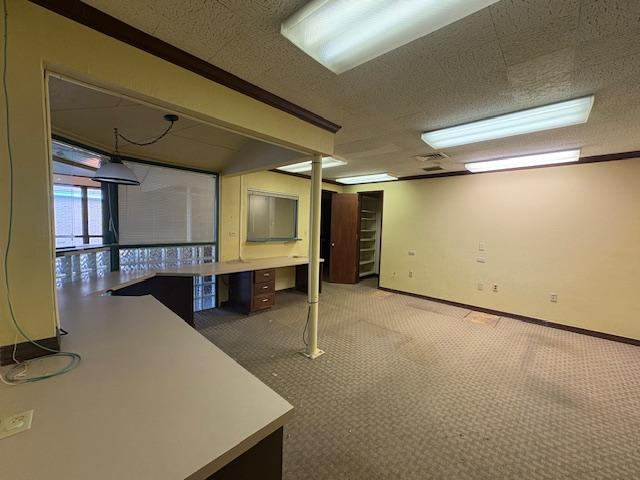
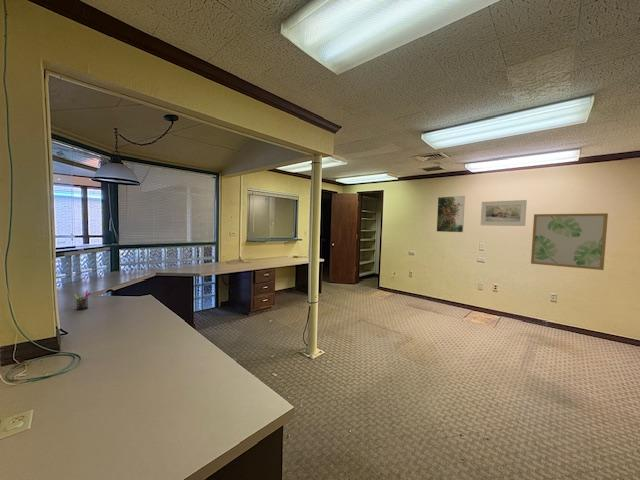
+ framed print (450, 214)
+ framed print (502, 213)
+ pen holder (82, 299)
+ wall art (566, 240)
